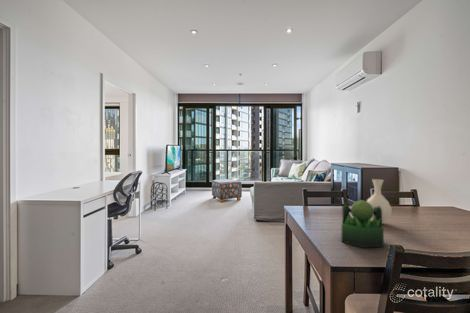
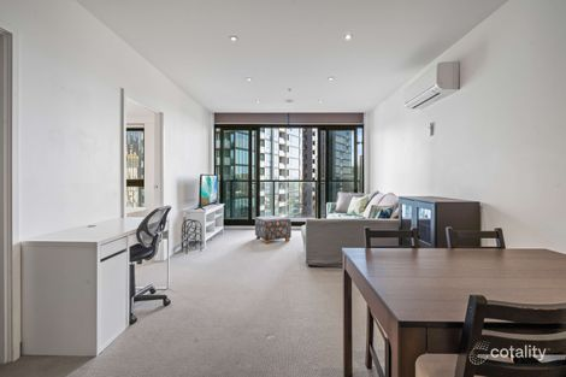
- vase (377, 201)
- plant (361, 220)
